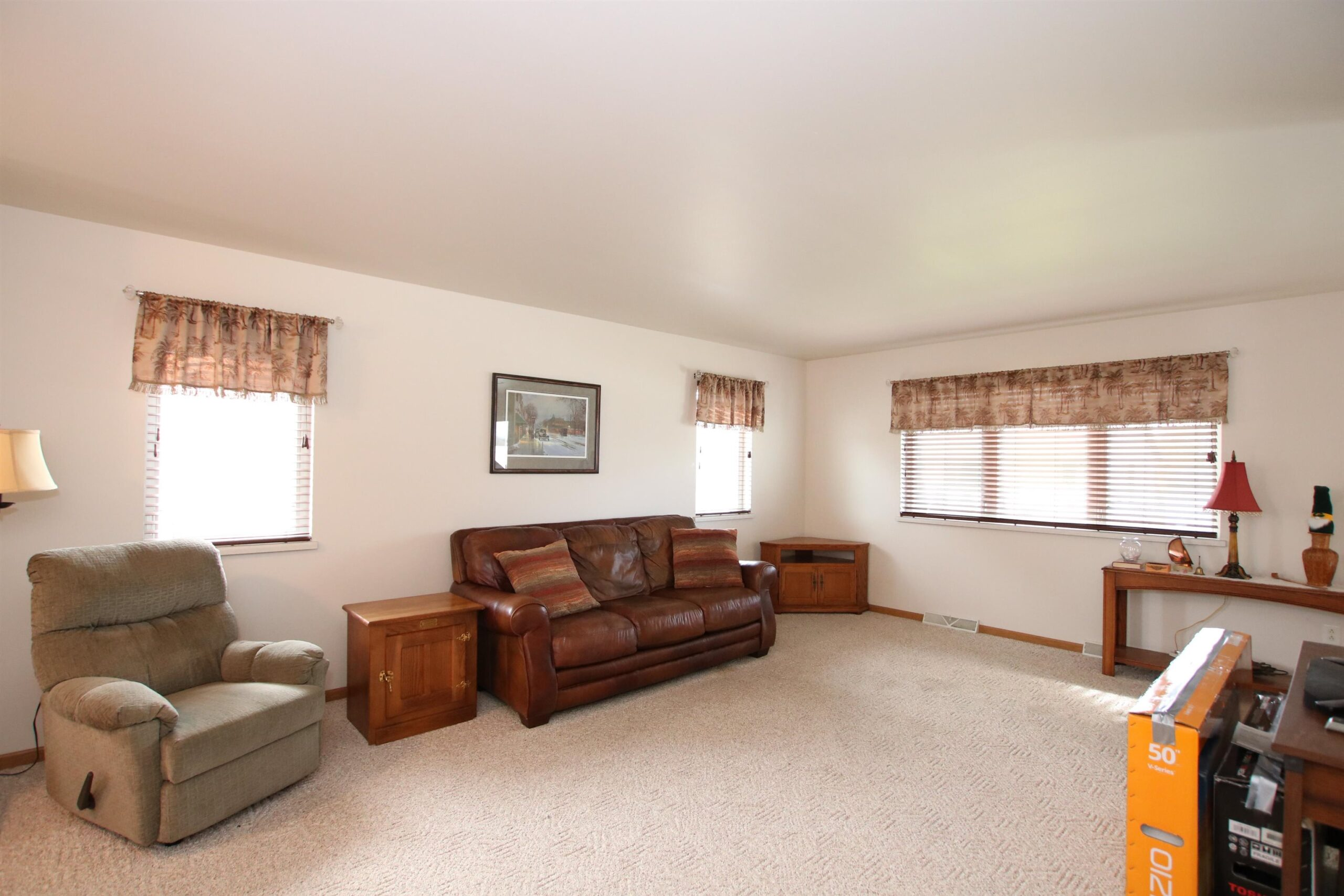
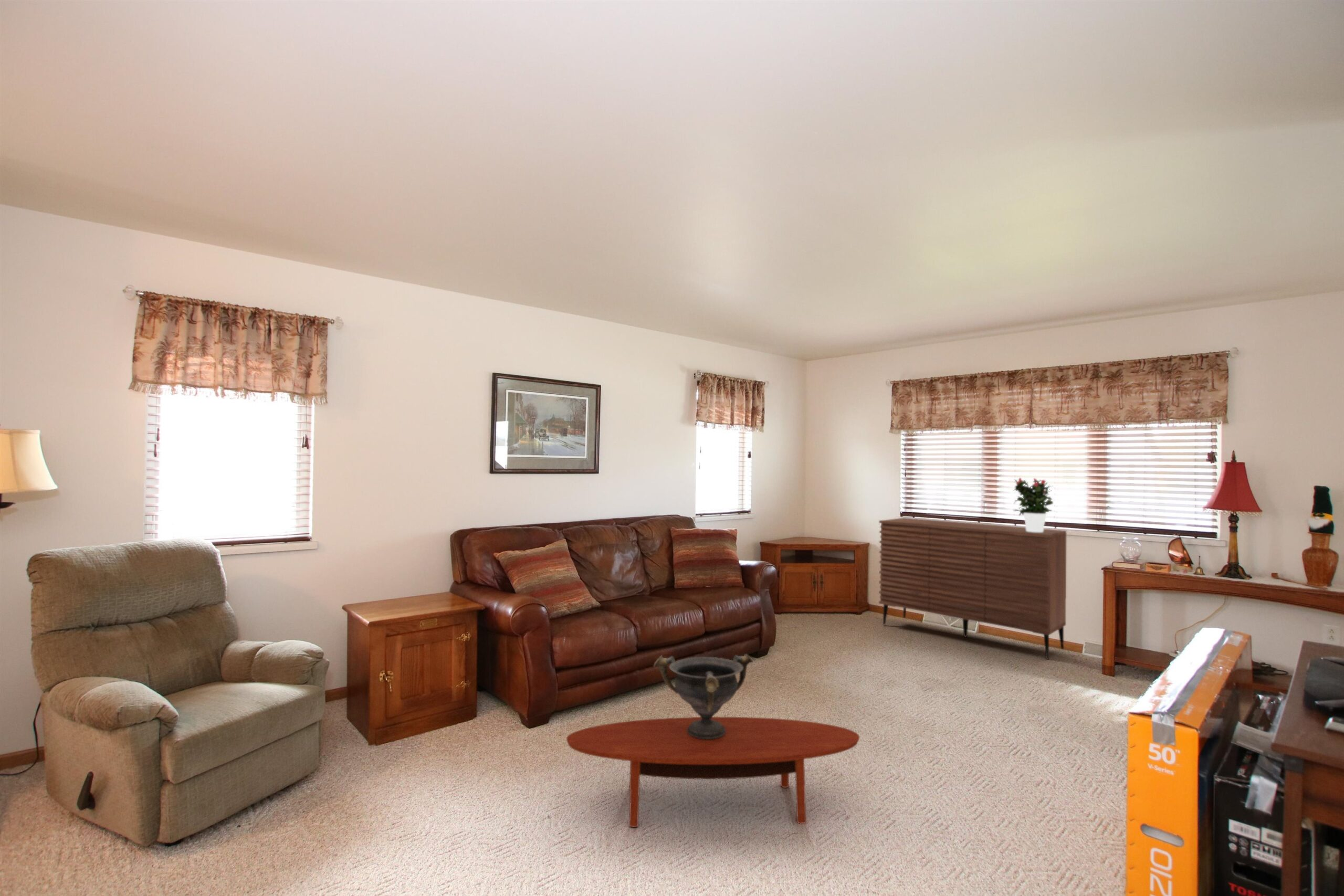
+ coffee table (714, 770)
+ decorative bowl (701, 697)
+ potted flower (1033, 504)
+ sideboard (967, 581)
